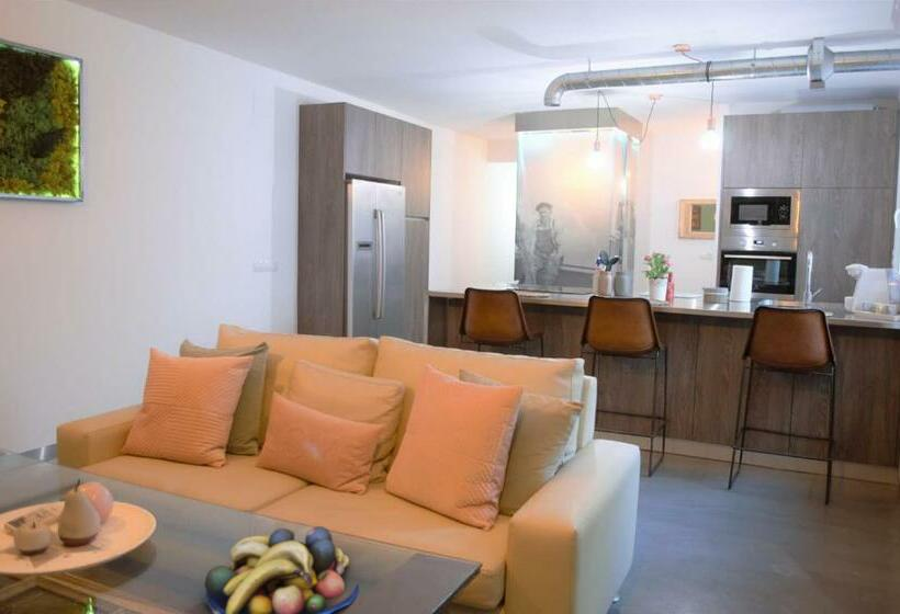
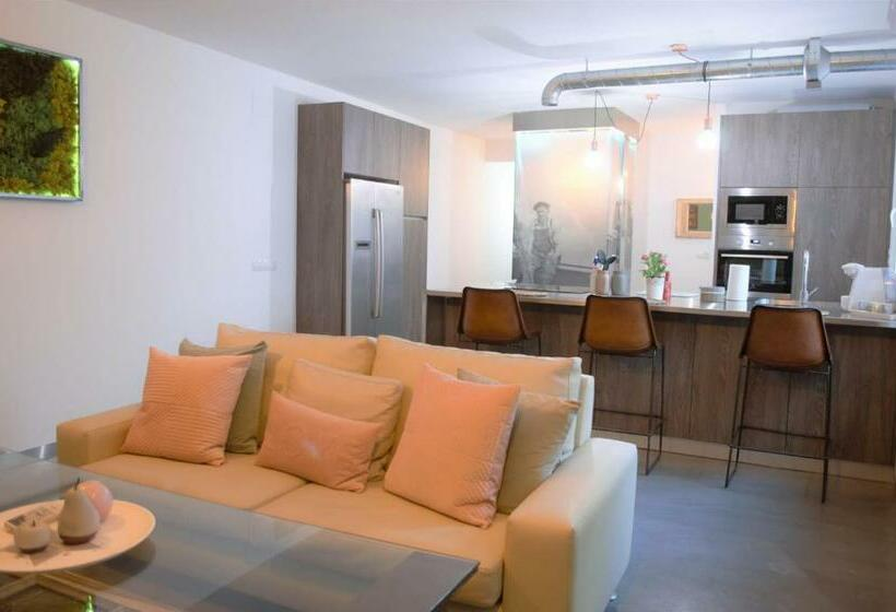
- fruit bowl (285, 564)
